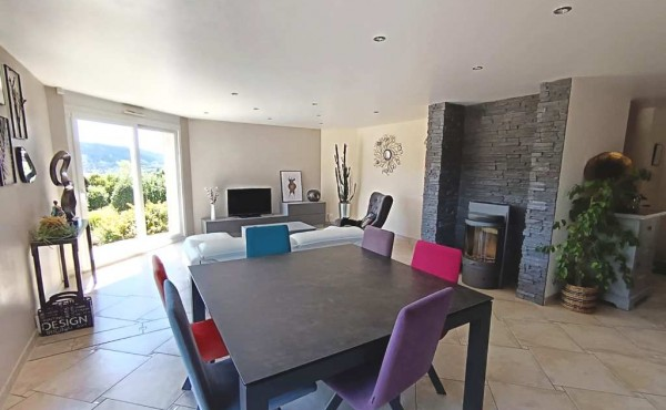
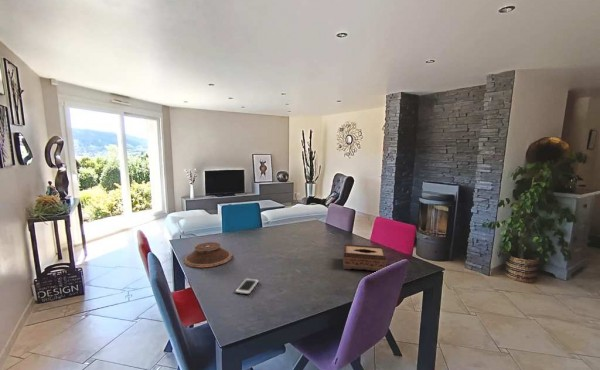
+ tissue box (363, 257)
+ plate (208, 252)
+ cell phone (247, 286)
